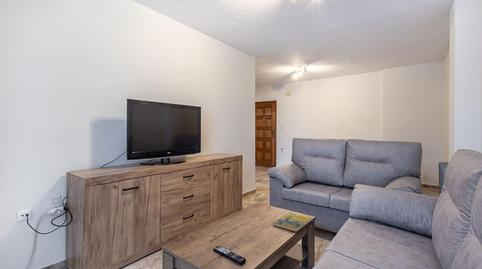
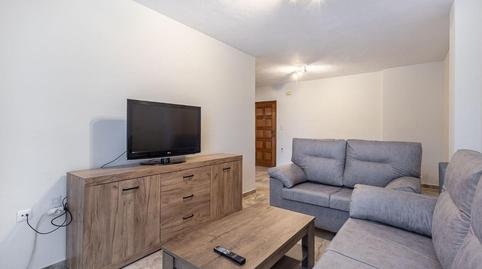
- booklet (293, 220)
